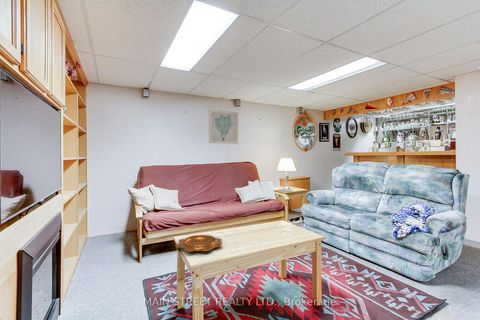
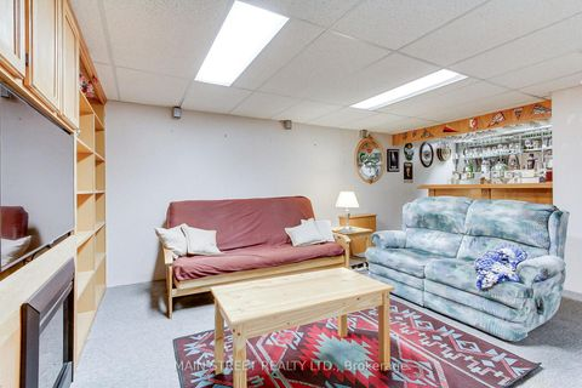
- wall art (224, 127)
- decorative bowl (199, 242)
